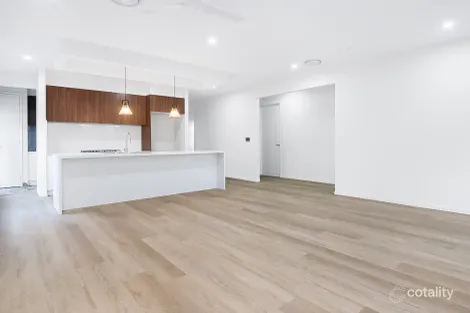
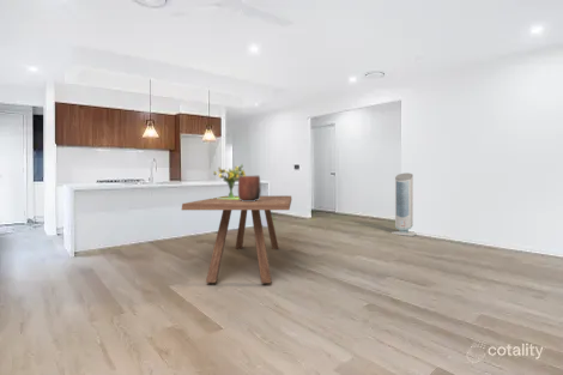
+ ceramic pot (249, 188)
+ bouquet (228, 180)
+ dining table (254, 230)
+ air purifier (404, 202)
